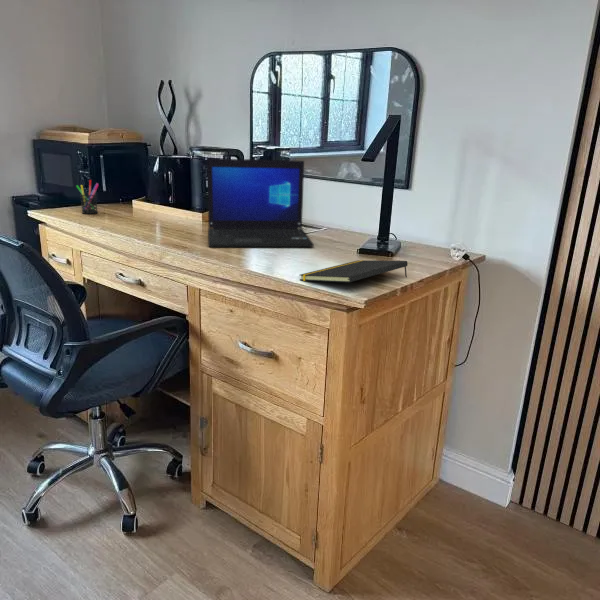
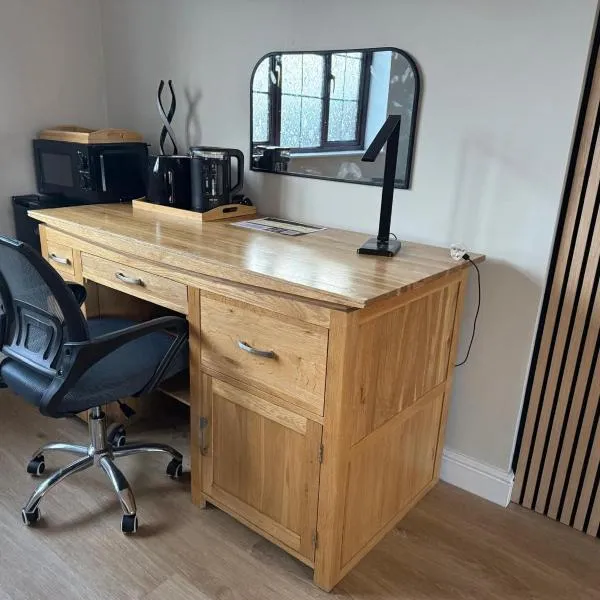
- pen holder (87, 196)
- notepad (354, 270)
- laptop (258, 201)
